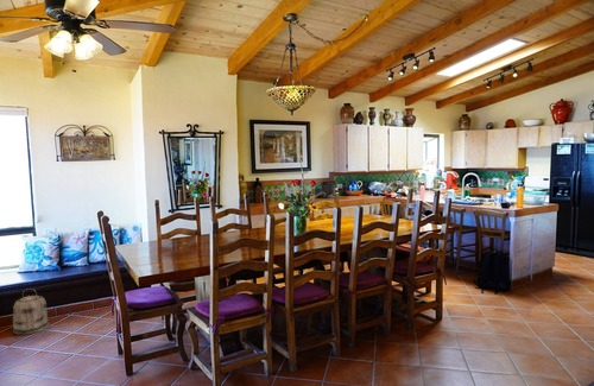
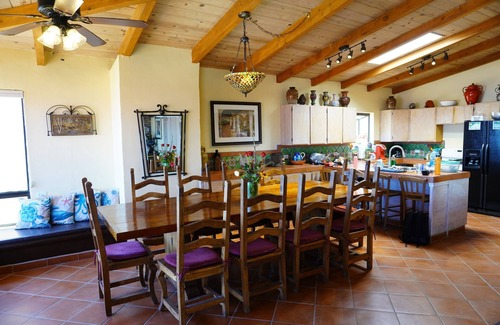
- basket (30, 308)
